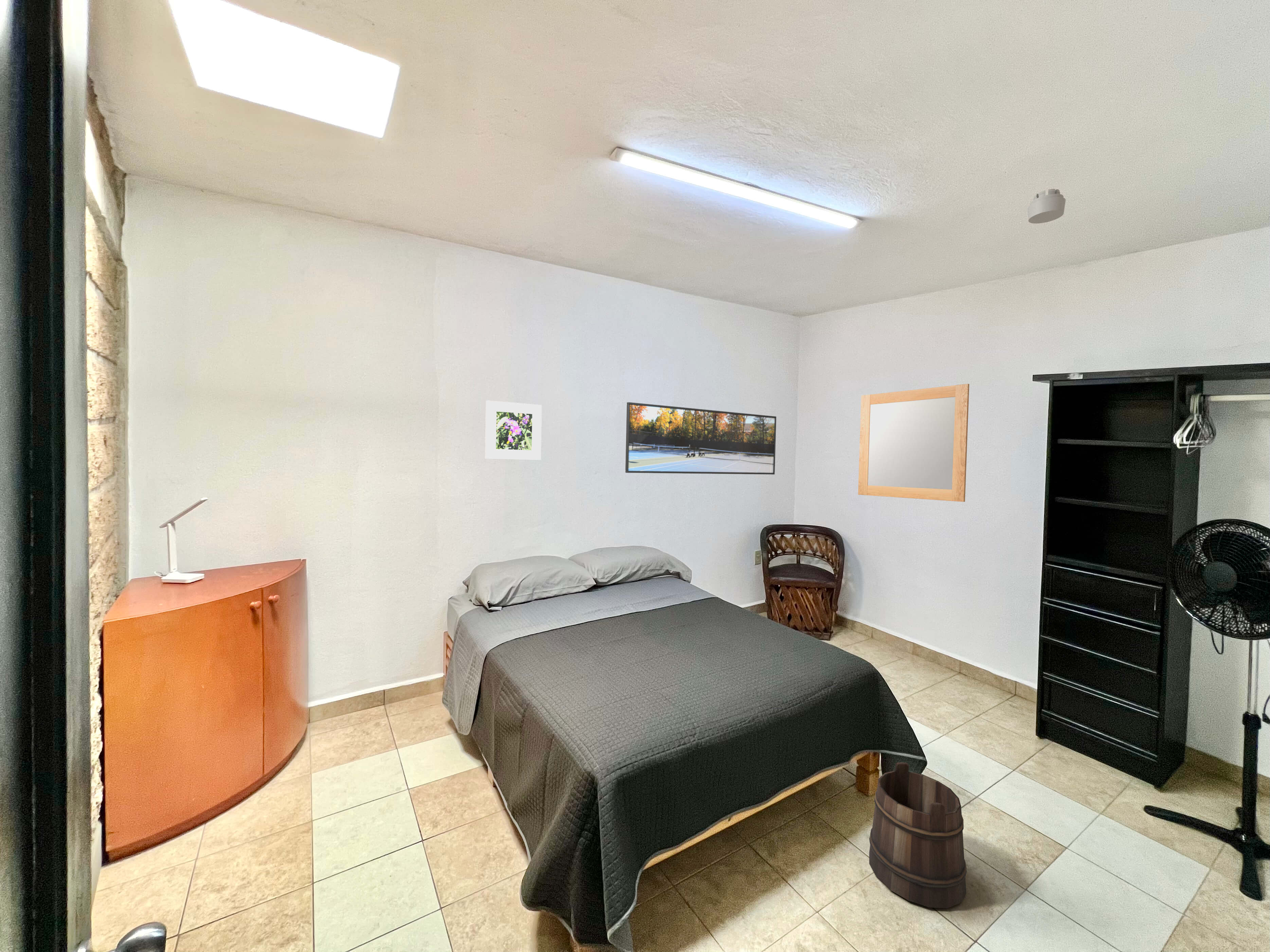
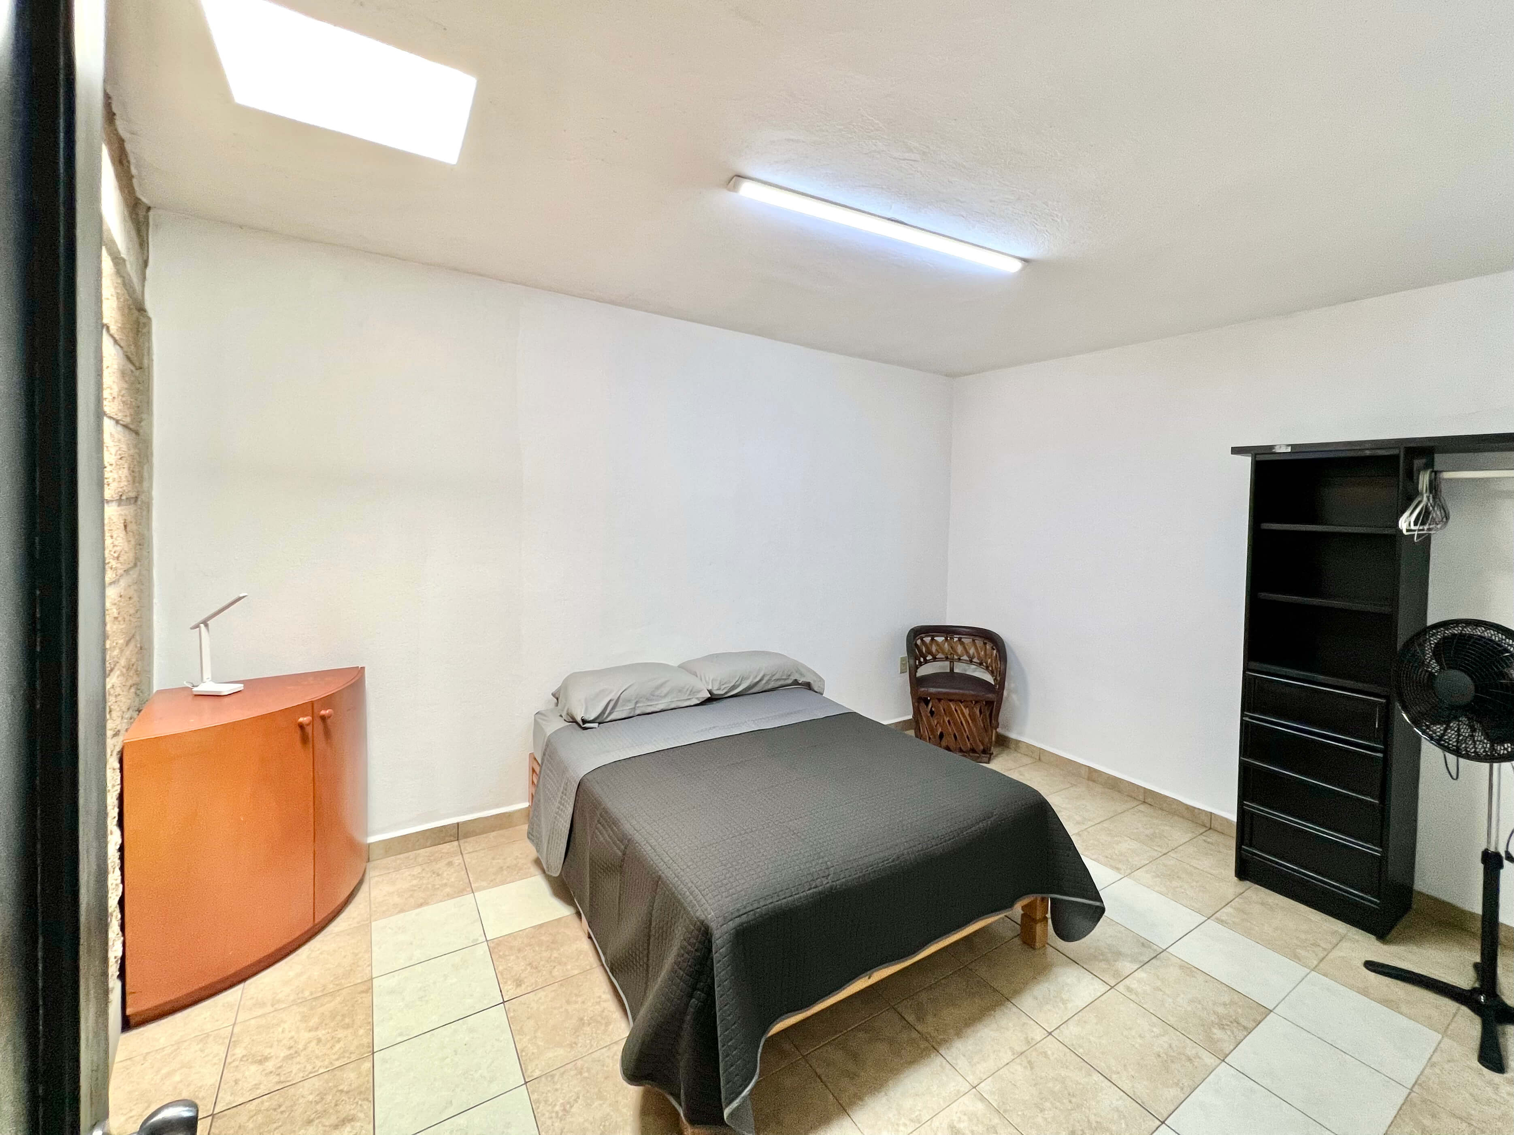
- home mirror (909, 444)
- smoke detector (1046, 205)
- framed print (514, 431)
- bucket (917, 827)
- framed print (708, 442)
